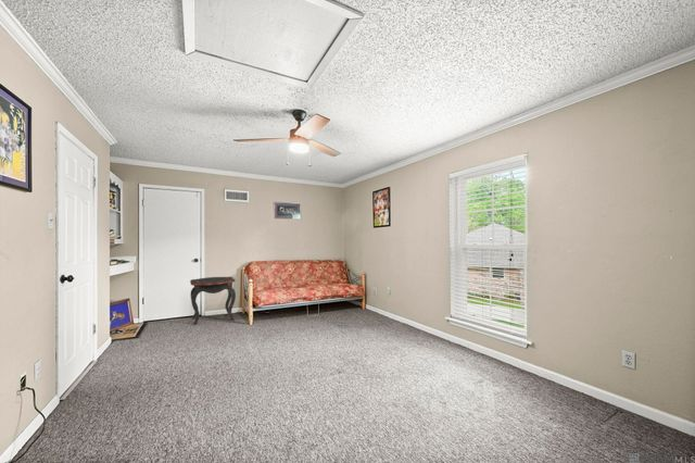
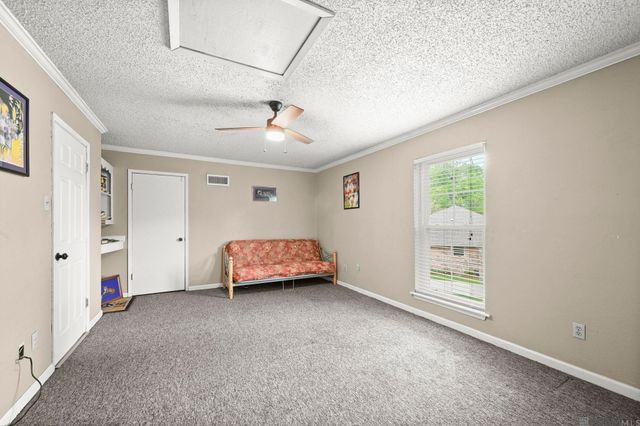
- side table (213, 292)
